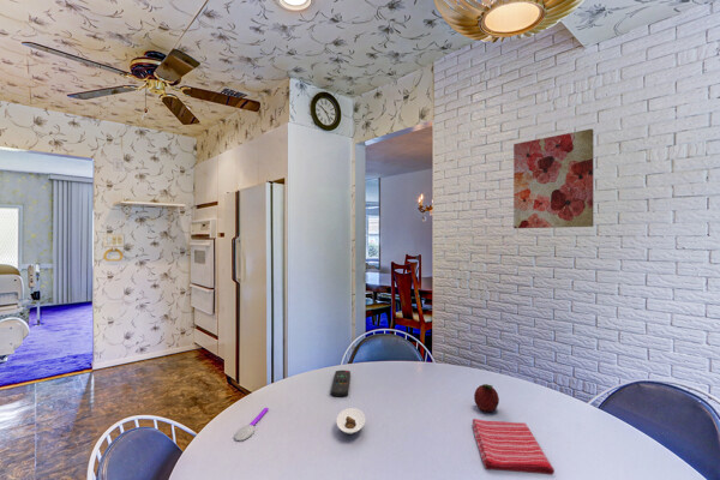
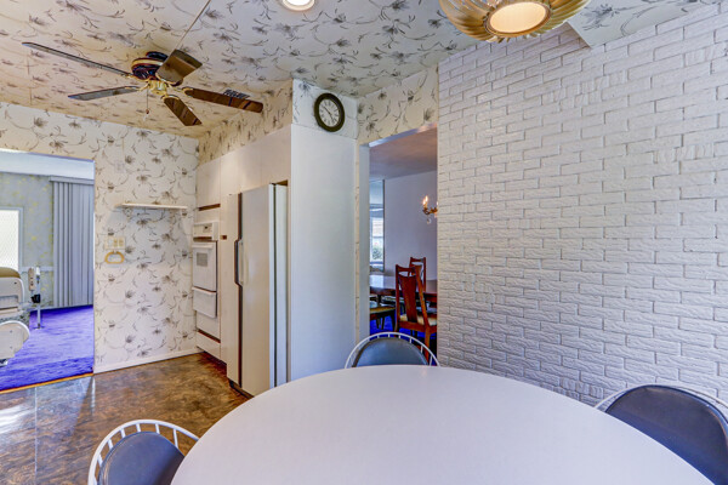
- fruit (486, 396)
- wall art (551, 182)
- spoon (253, 421)
- saucer (350, 422)
- dish towel (508, 443)
- remote control (341, 382)
